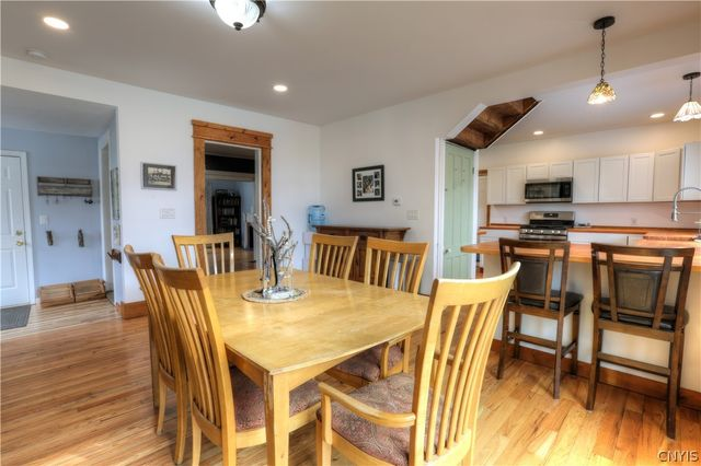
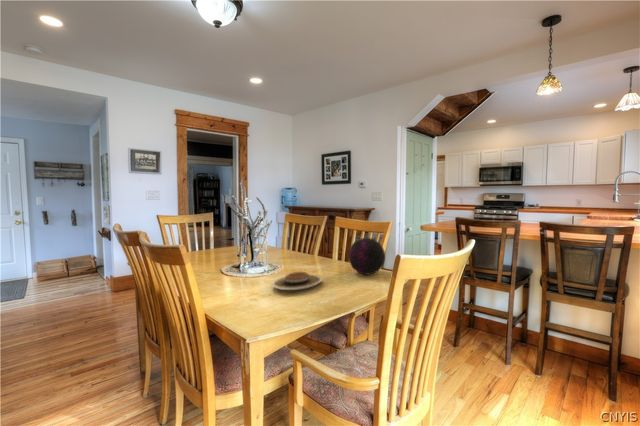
+ plate (297, 279)
+ decorative orb (366, 256)
